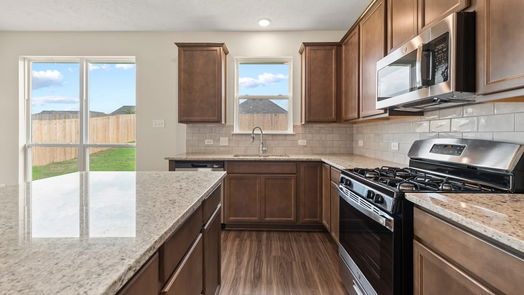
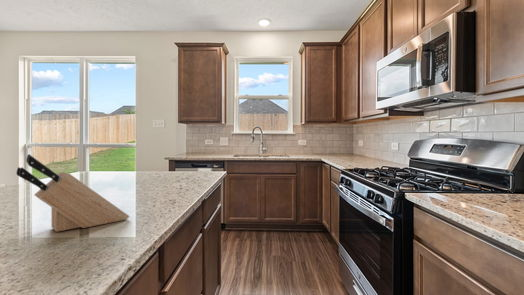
+ knife block (77, 189)
